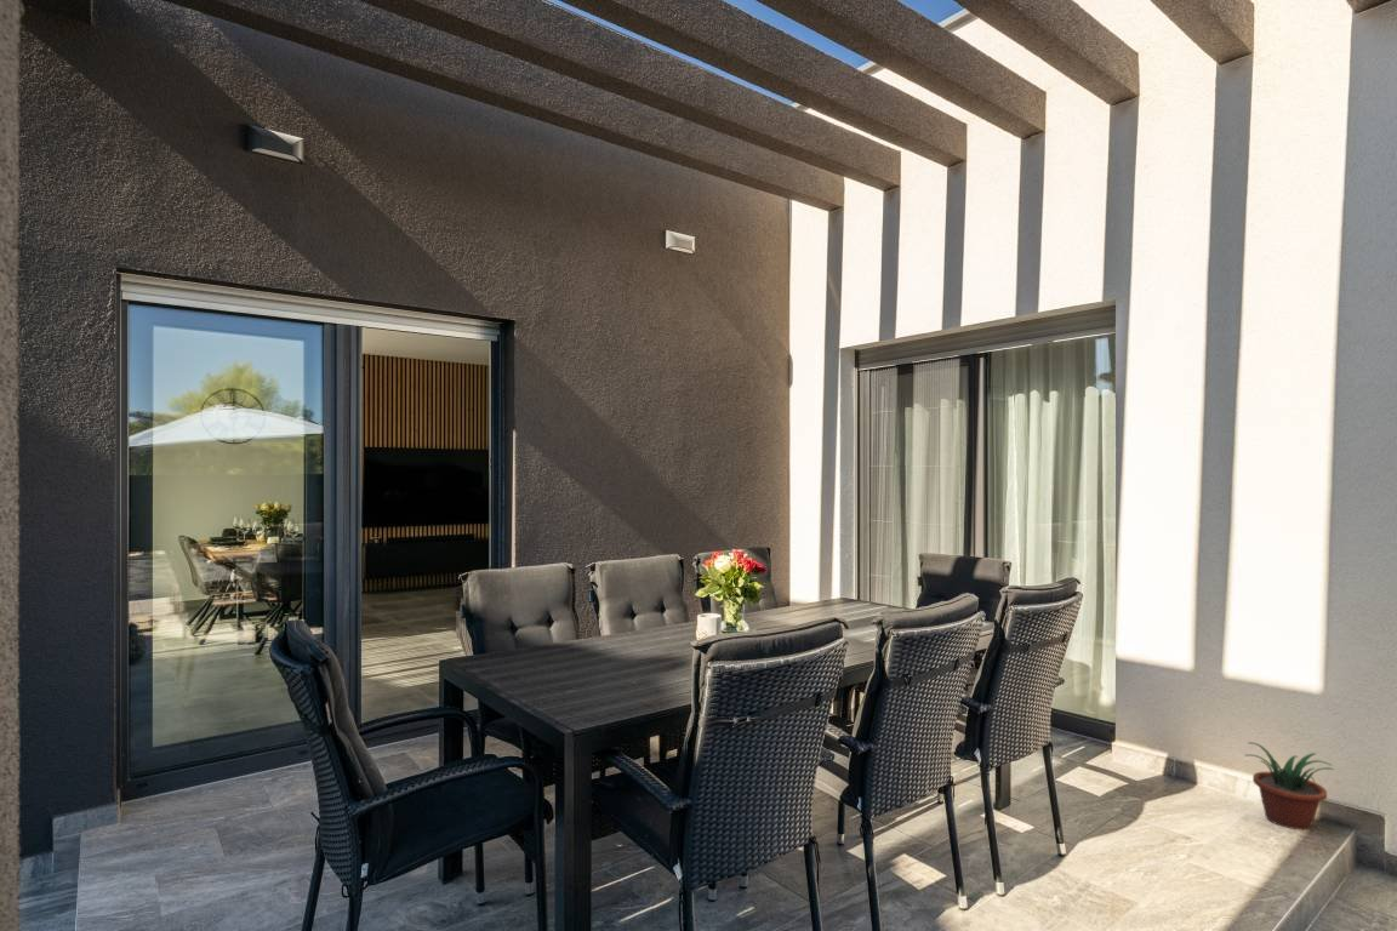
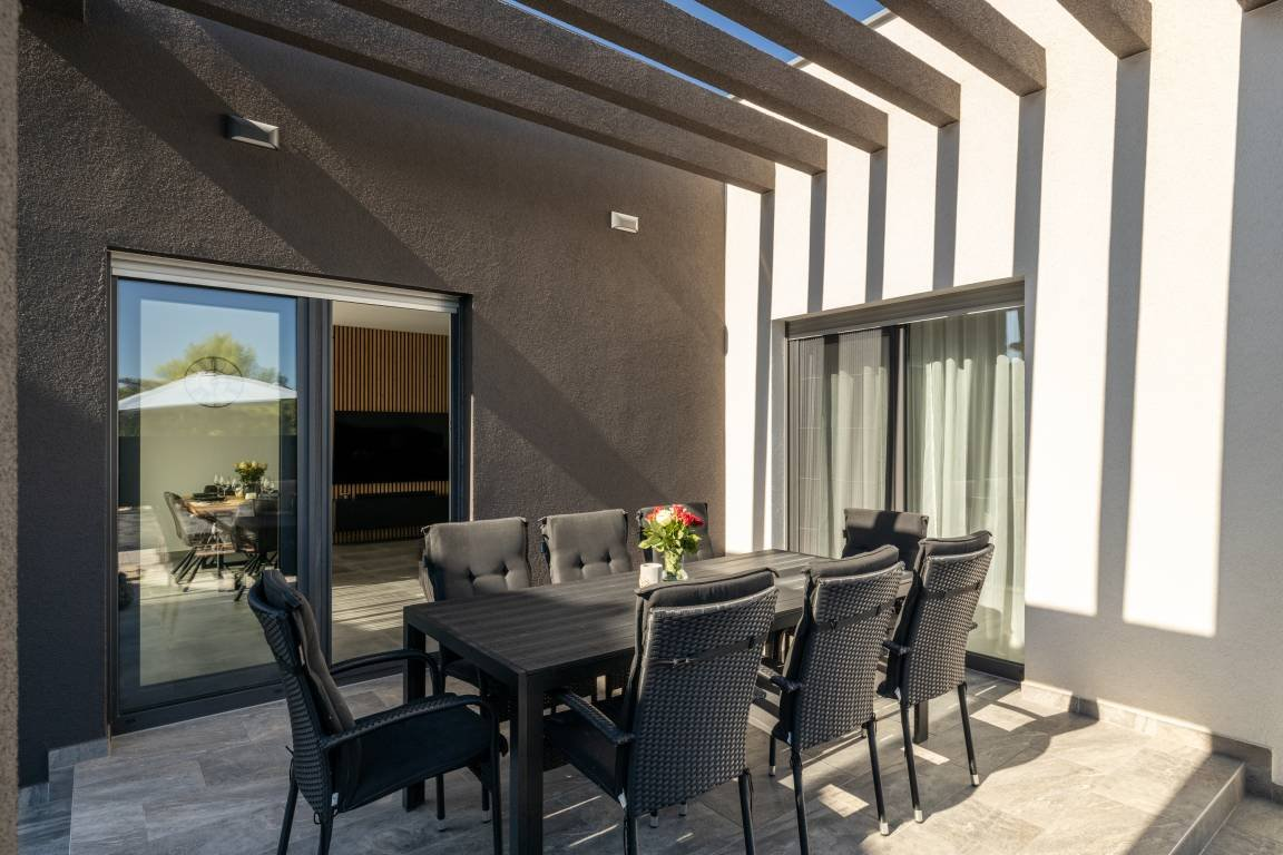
- potted plant (1288, 786)
